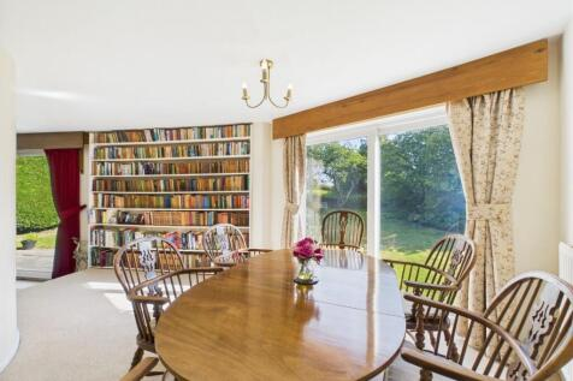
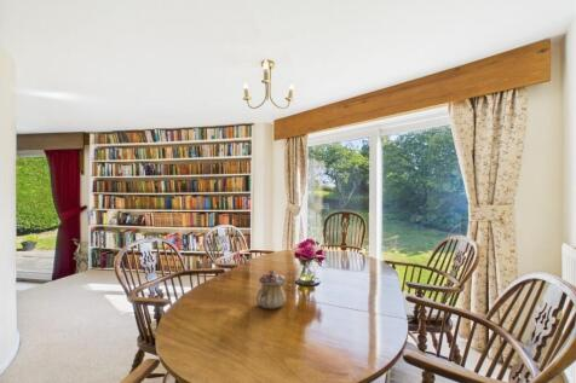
+ teapot (270, 288)
